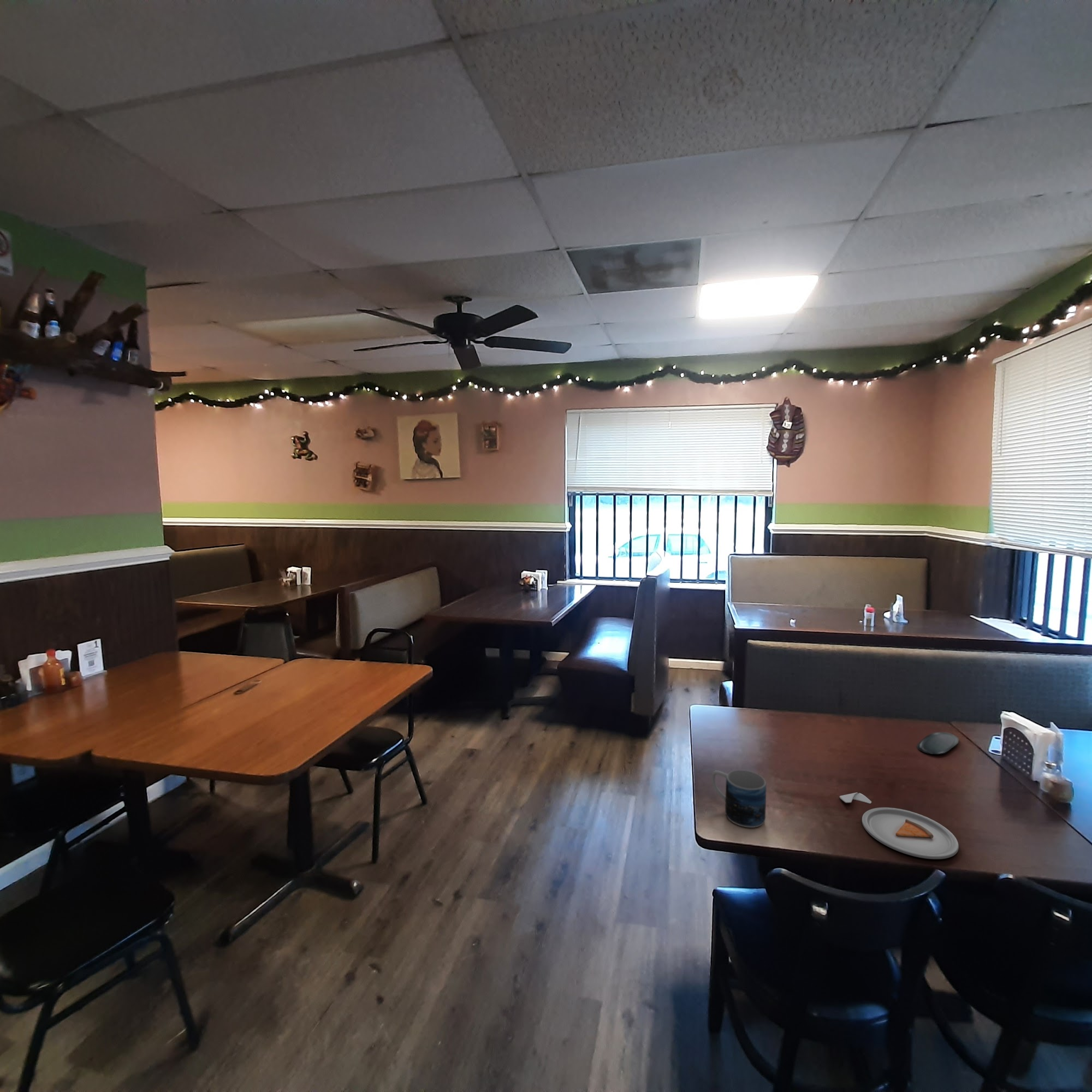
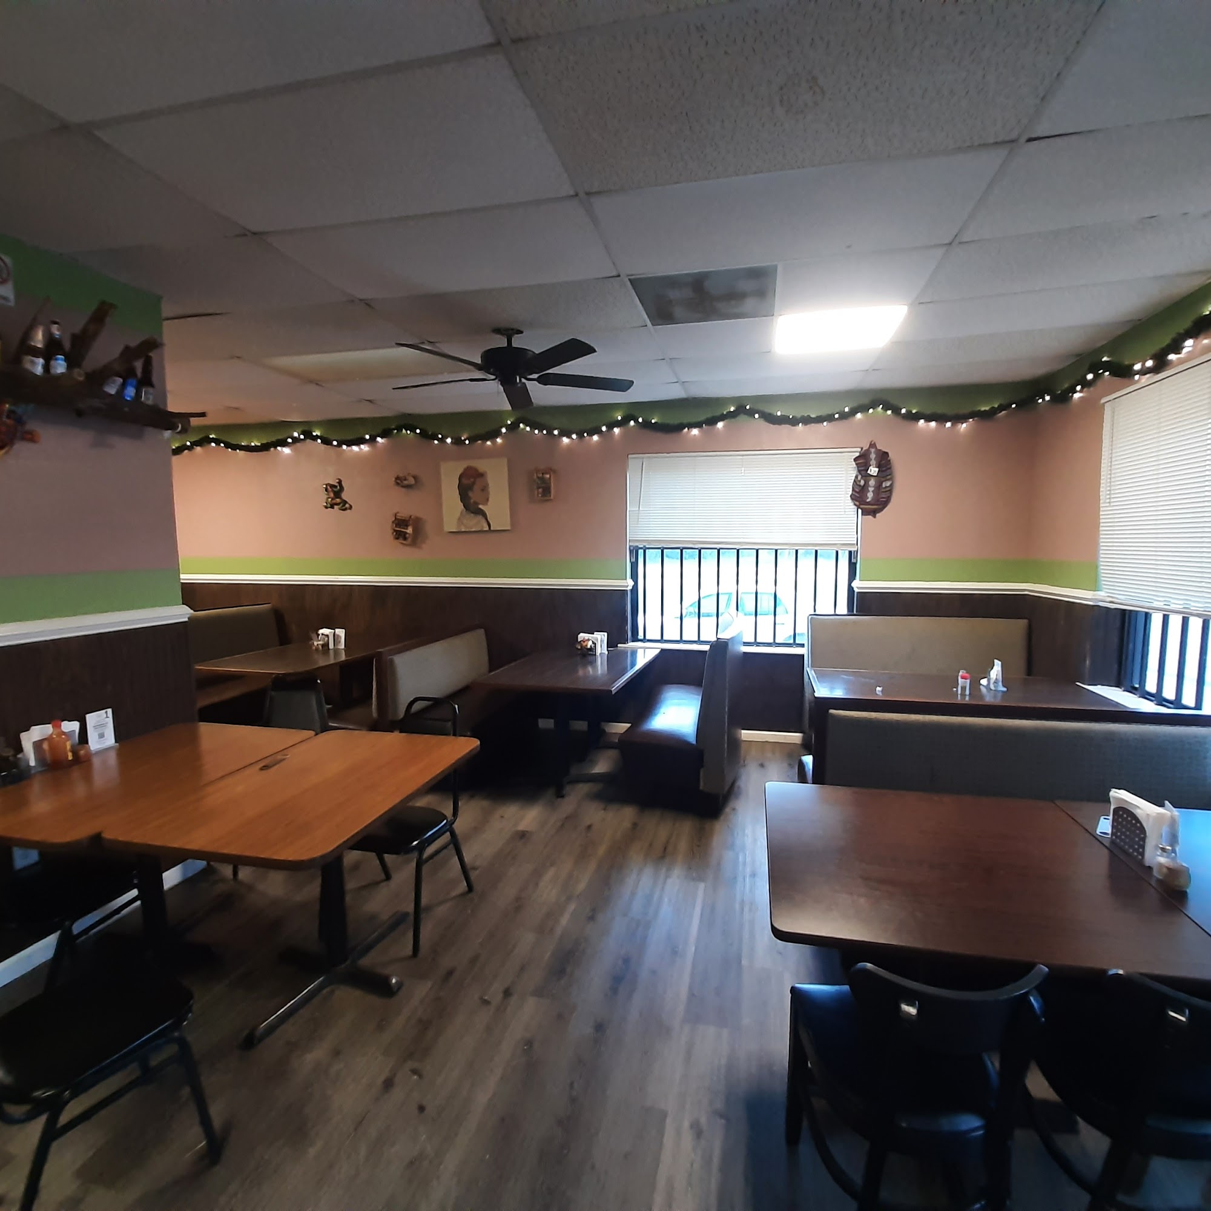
- mug (737, 794)
- oval tray (937, 743)
- dinner plate (894, 822)
